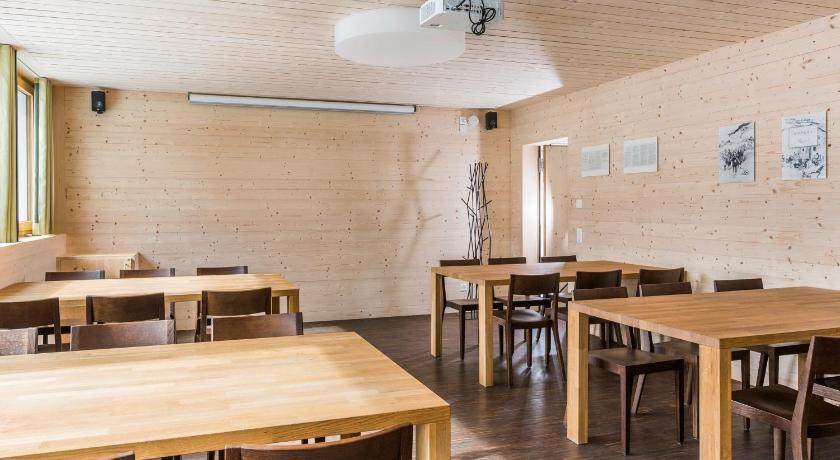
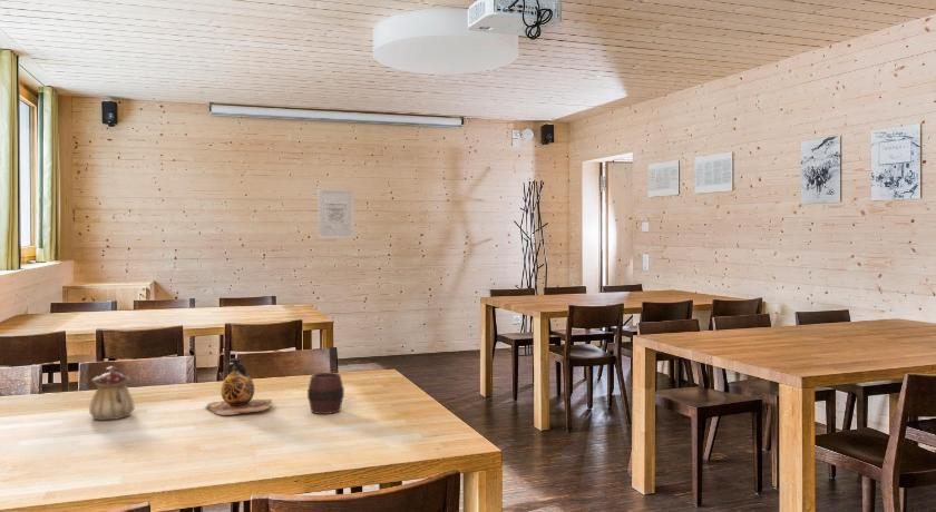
+ wall art (335, 214)
+ teapot (113, 391)
+ vase (237, 383)
+ cup (325, 393)
